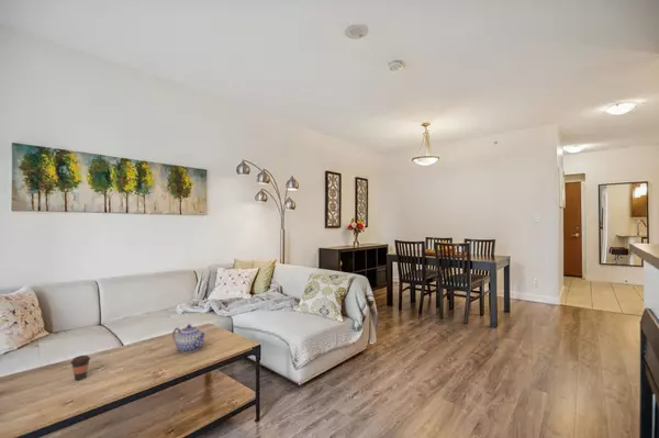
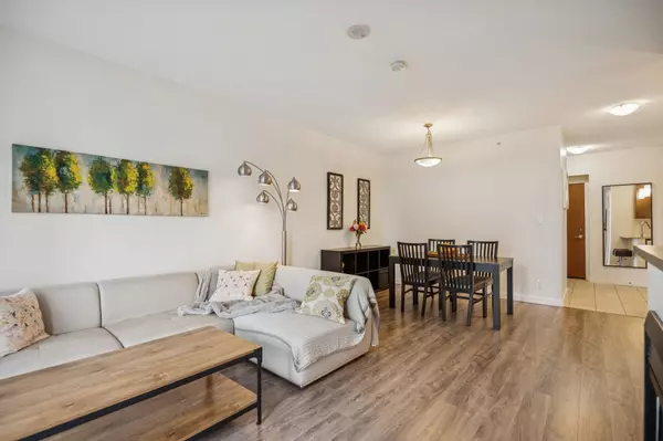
- coffee cup (80, 368)
- teapot (189, 336)
